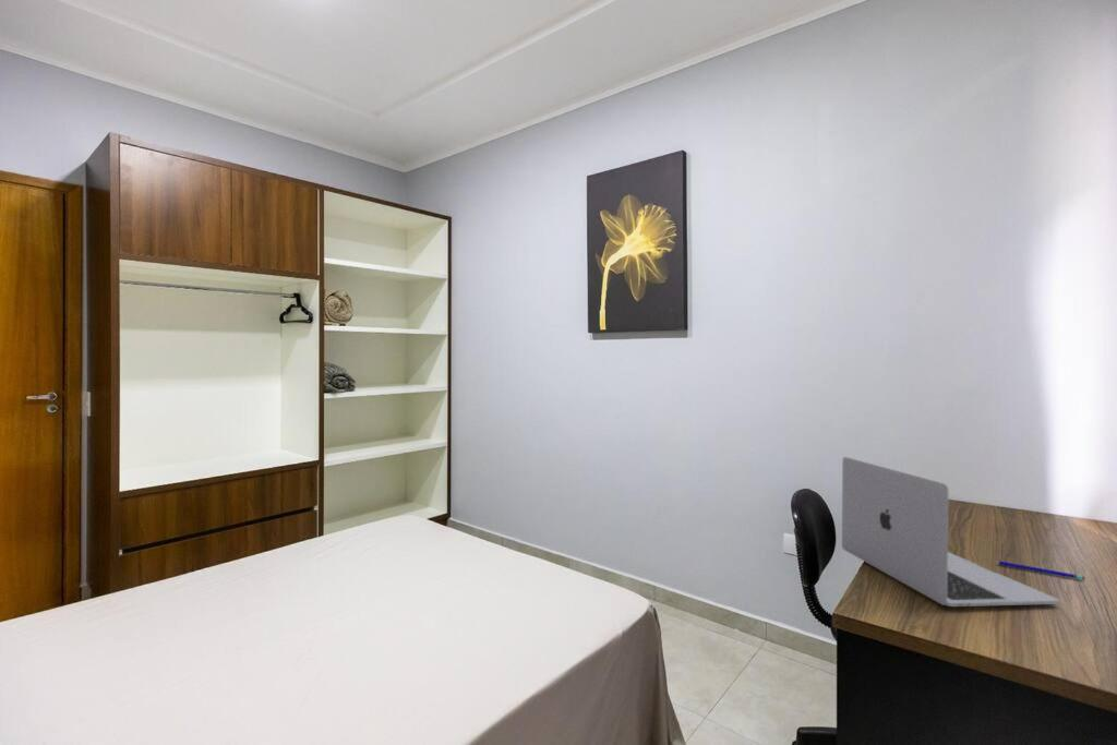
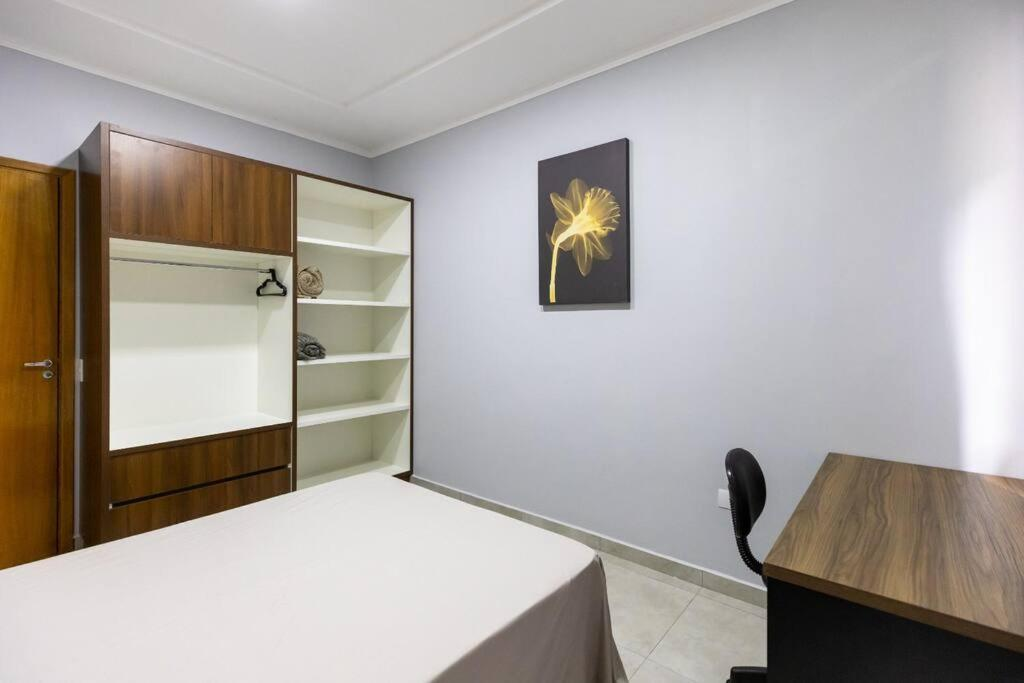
- laptop (937, 521)
- pen (1040, 569)
